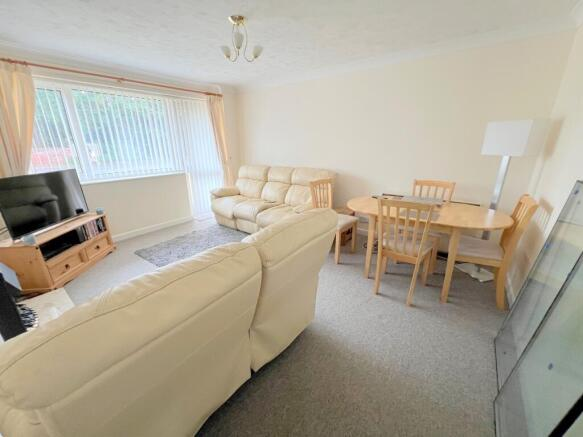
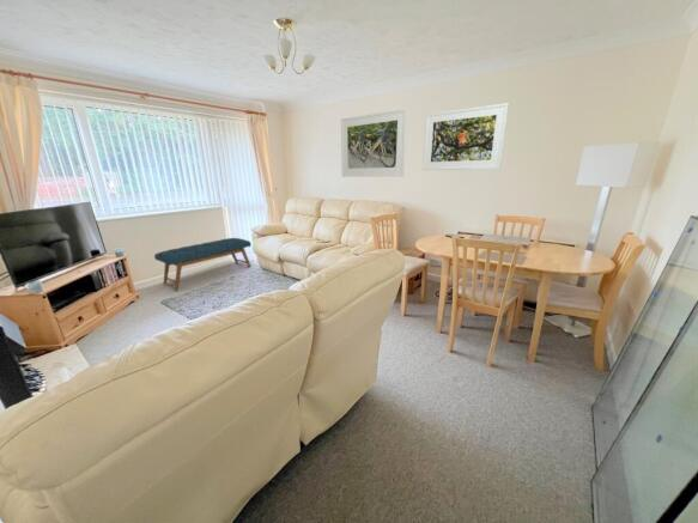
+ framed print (461, 140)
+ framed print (370, 146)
+ bench (208, 259)
